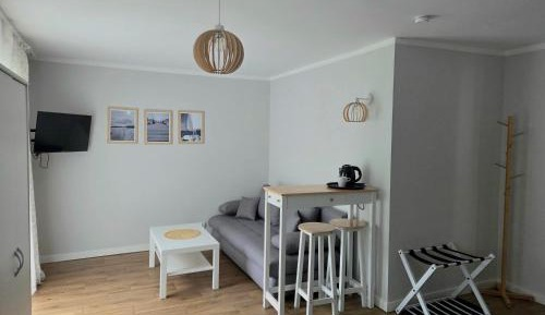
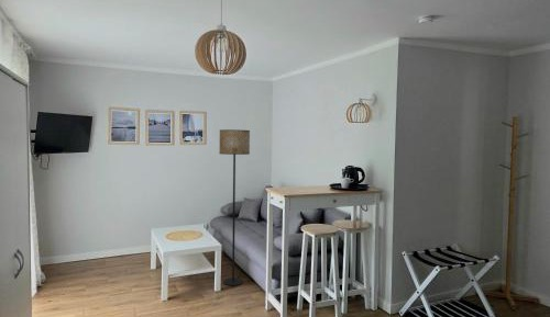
+ floor lamp (233, 206)
